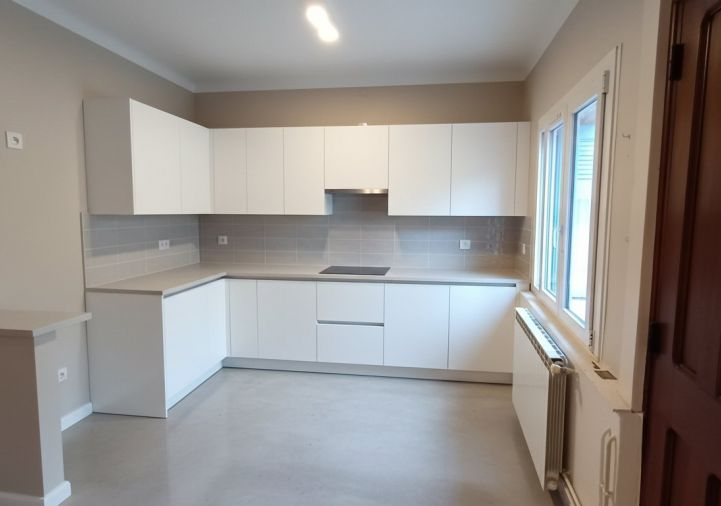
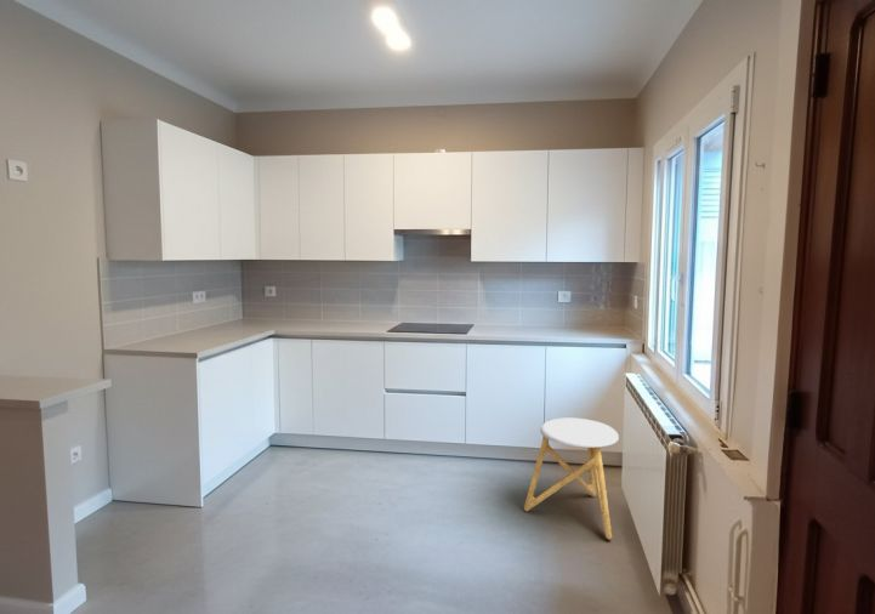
+ stool (569, 470)
